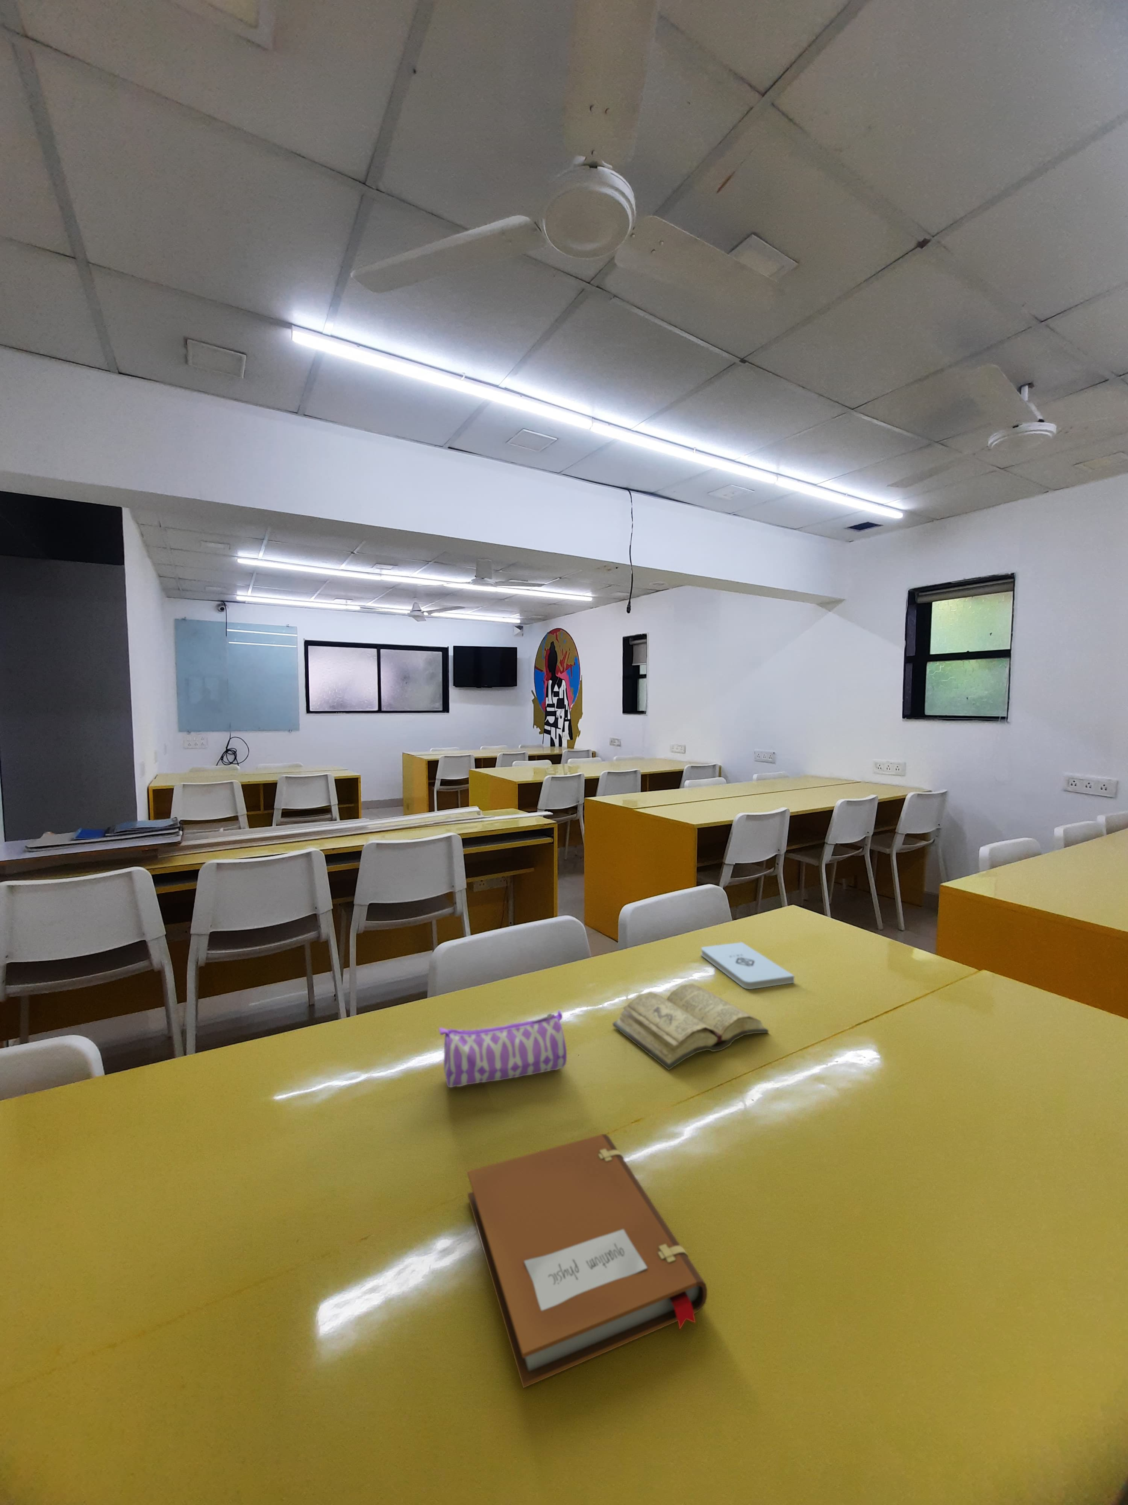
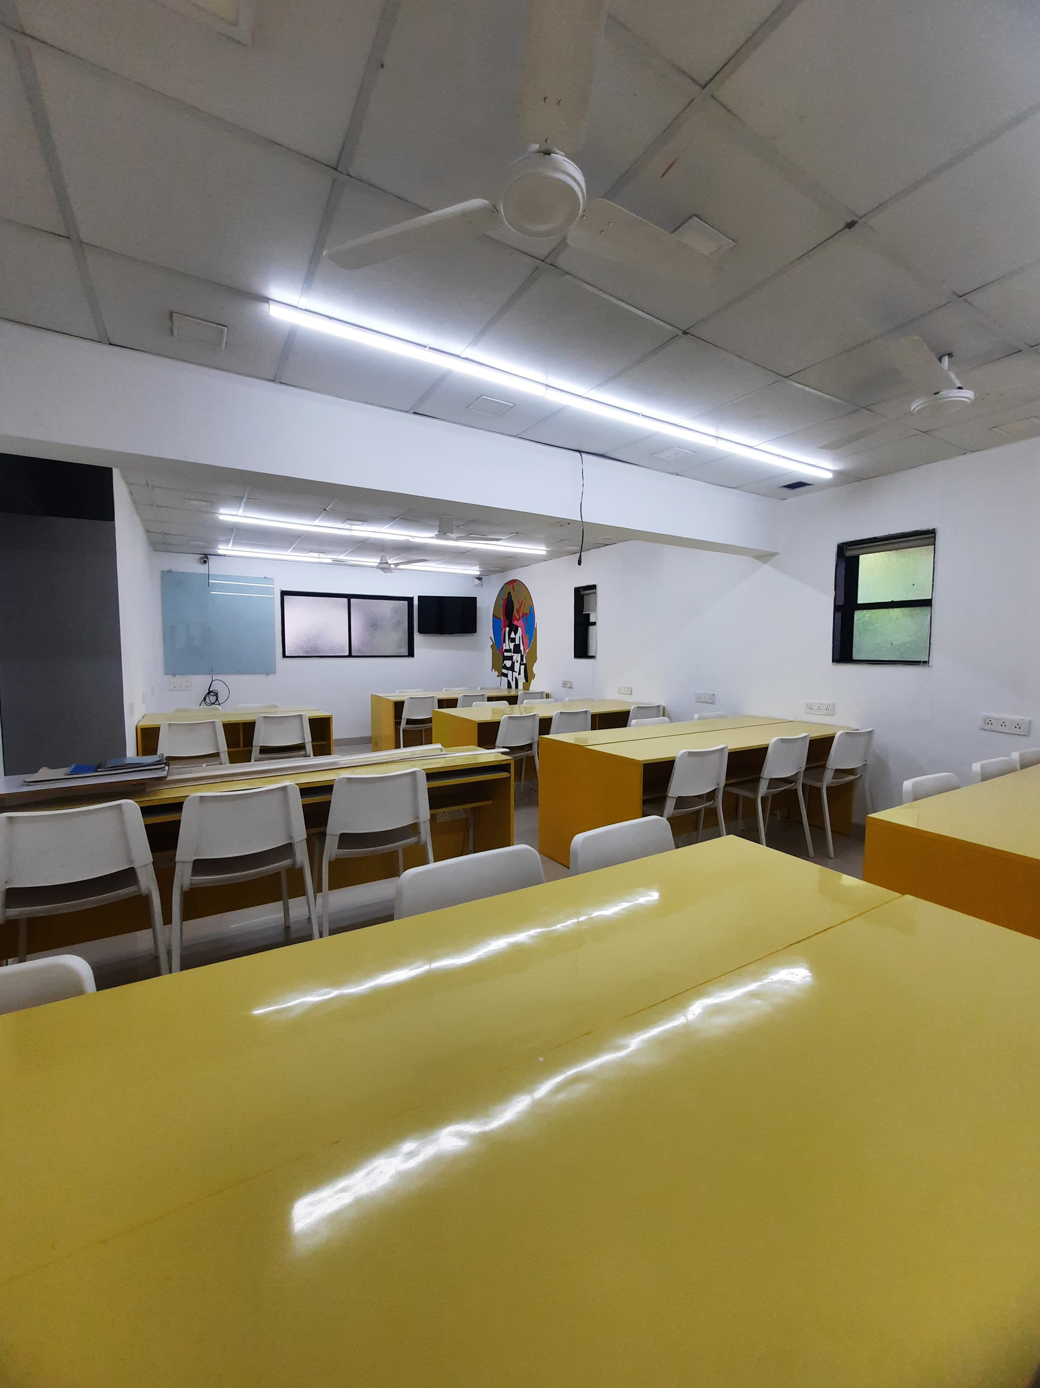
- pencil case (505, 1048)
- notebook (578, 1237)
- diary (690, 1017)
- notepad (744, 963)
